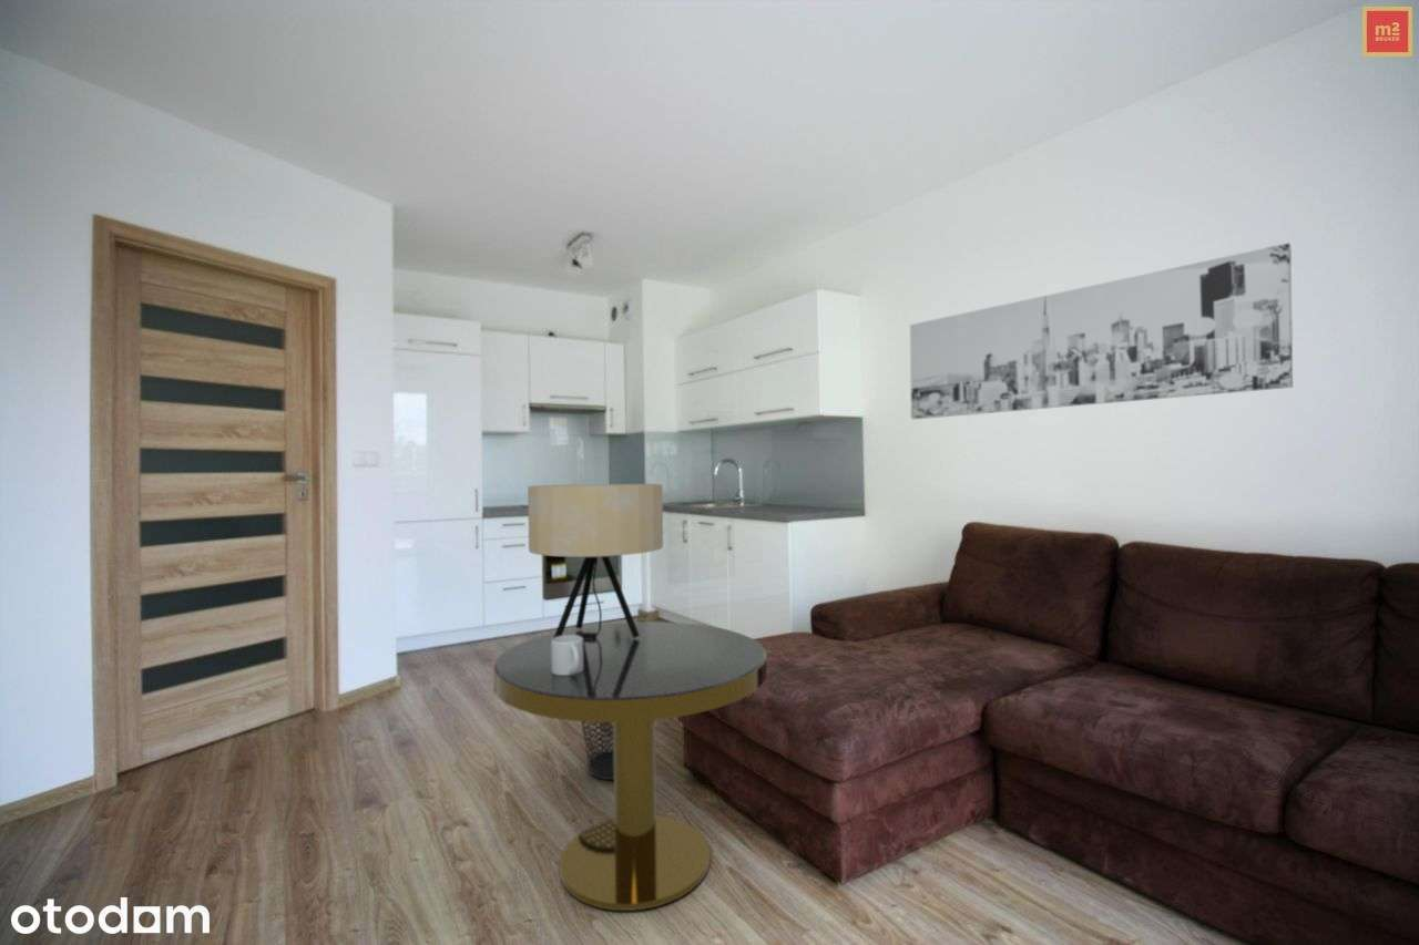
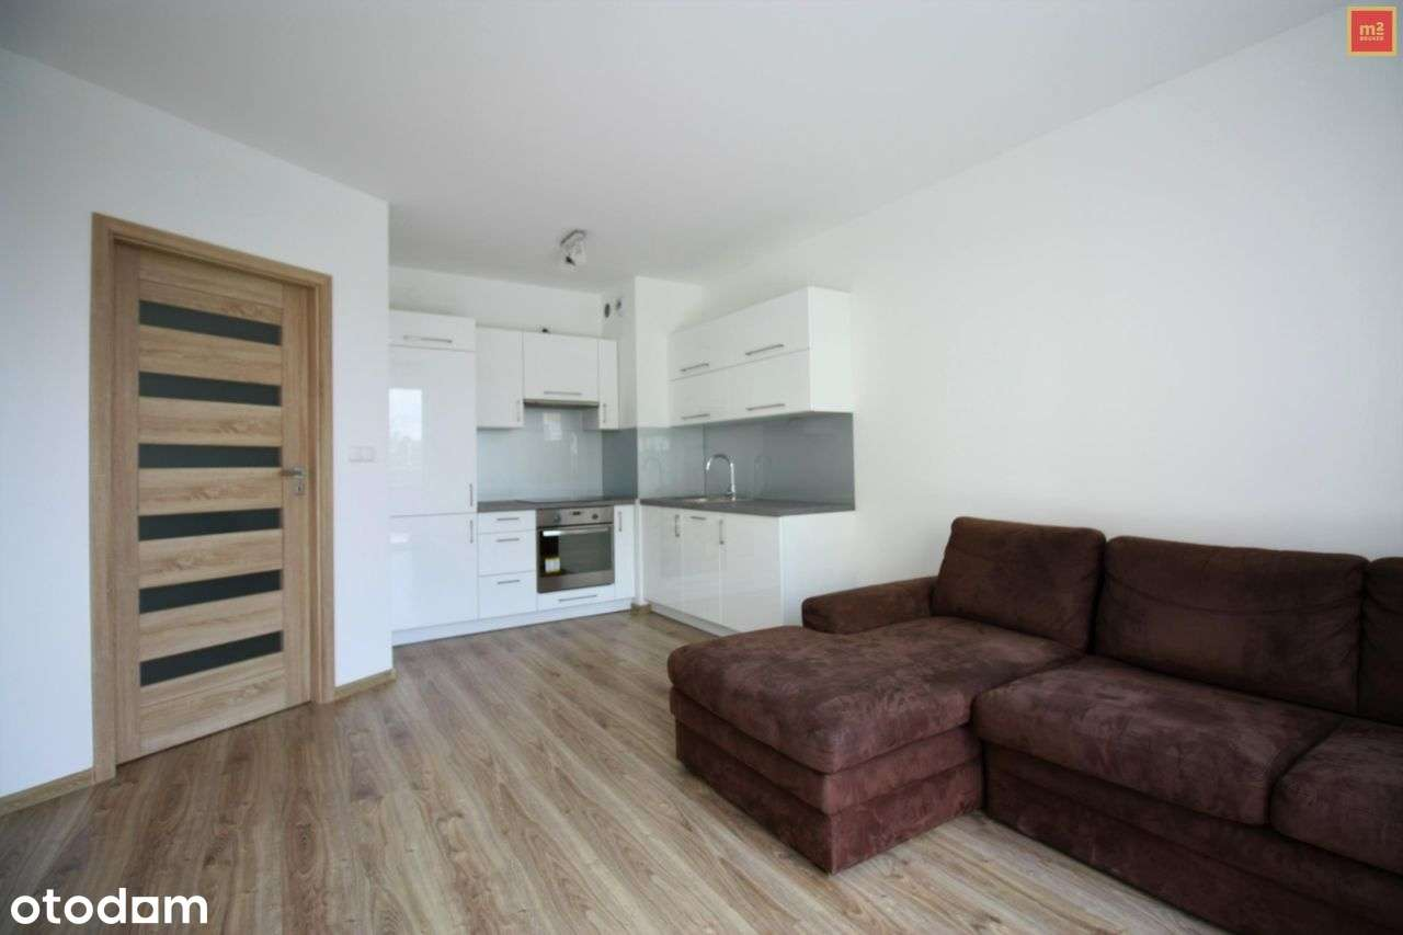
- side table (634, 757)
- wall art (1062, 349)
- wastebasket (612, 730)
- table lamp (596, 561)
- mug (570, 655)
